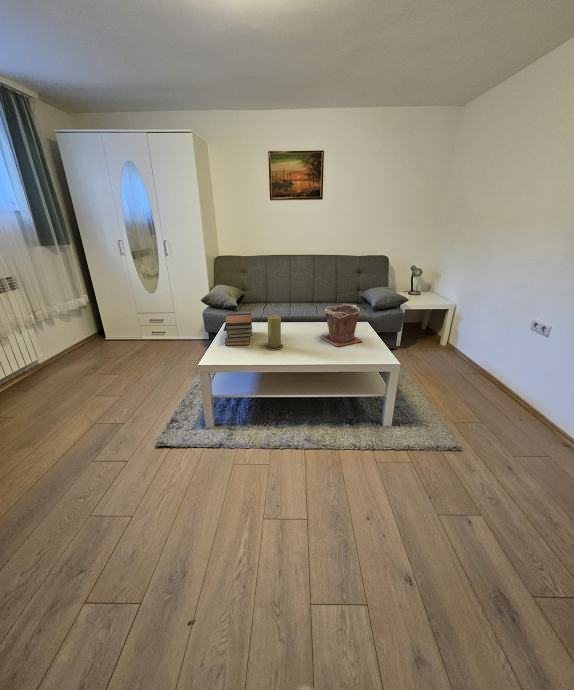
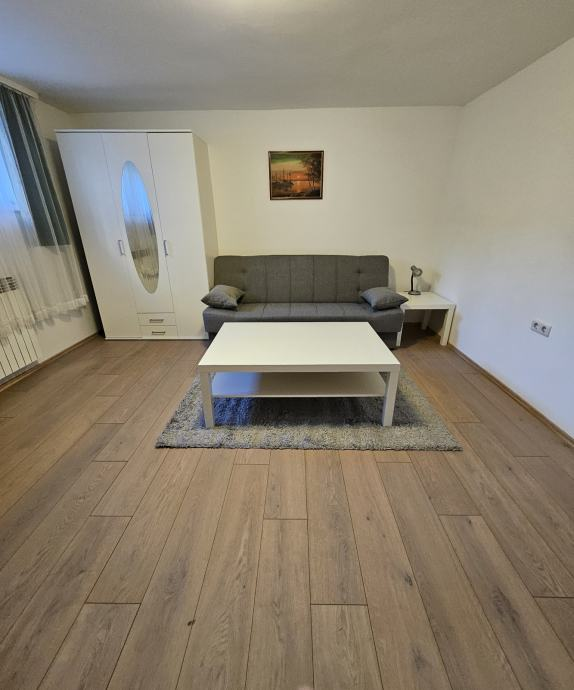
- candle (274, 331)
- book stack (238, 328)
- plant pot (341, 323)
